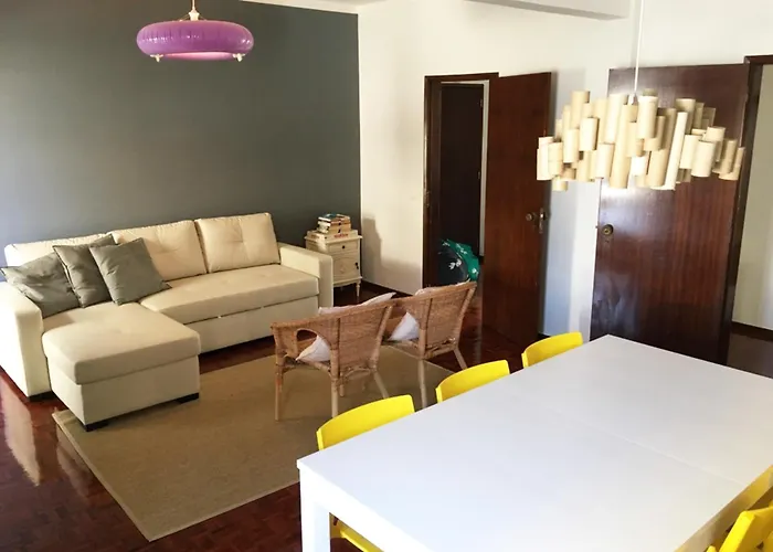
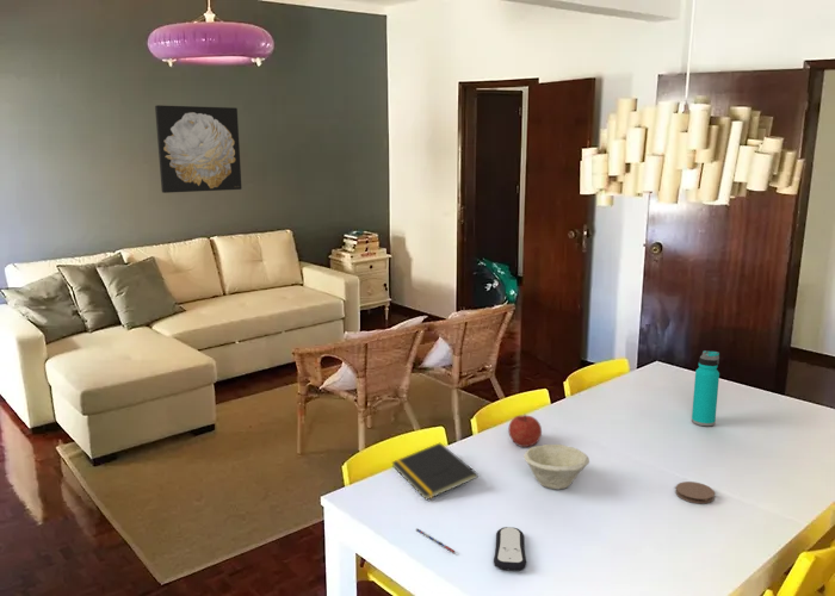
+ wall art (199, 149)
+ pen (434, 540)
+ water bottle (706, 386)
+ notepad (433, 468)
+ fruit (524, 428)
+ remote control (509, 547)
+ bowl (555, 467)
+ coaster (694, 492)
